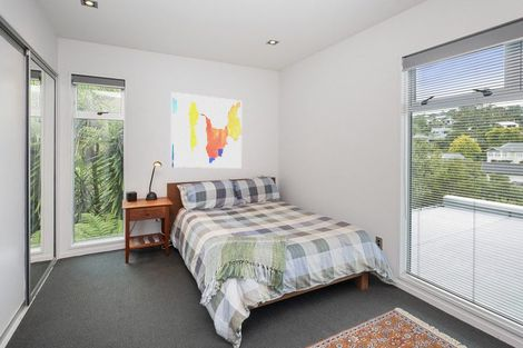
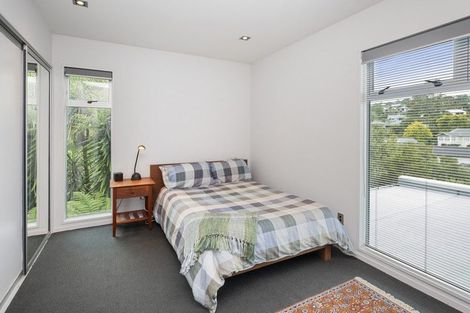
- wall art (208, 132)
